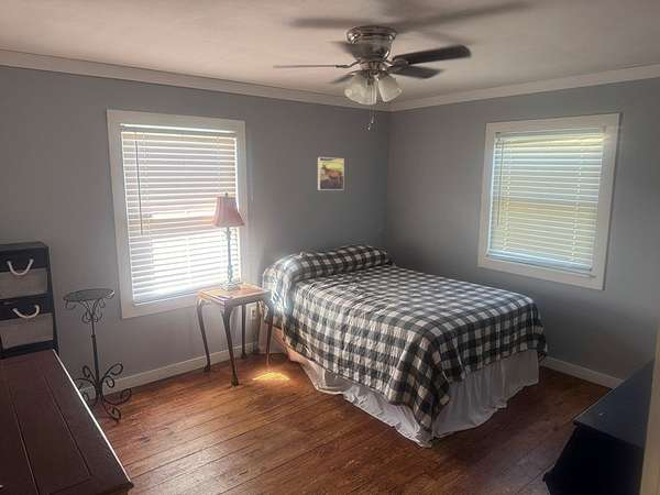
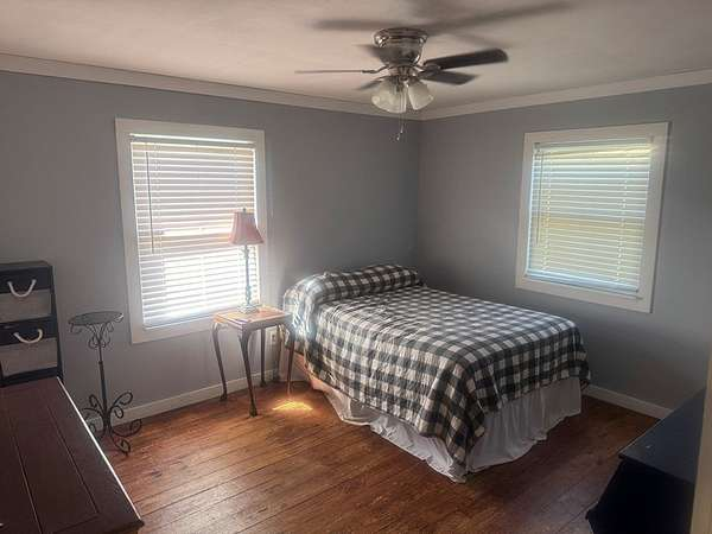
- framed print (330, 174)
